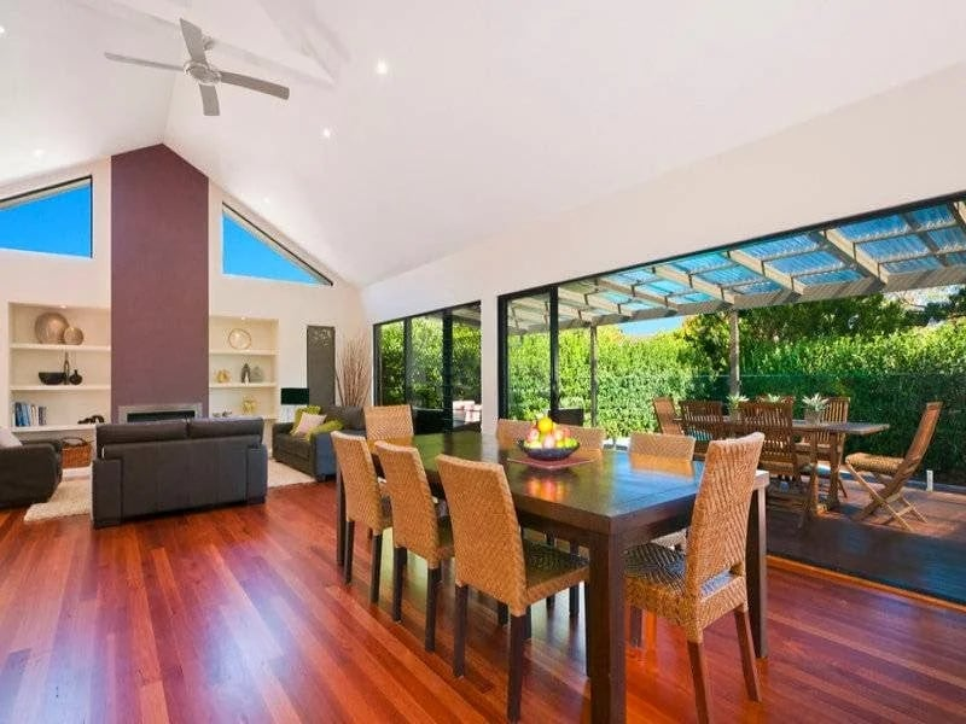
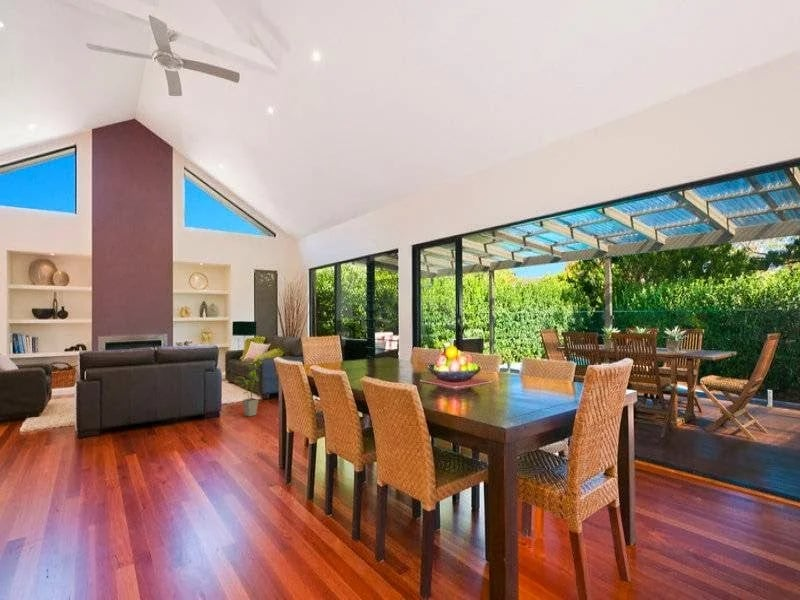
+ house plant (251, 387)
